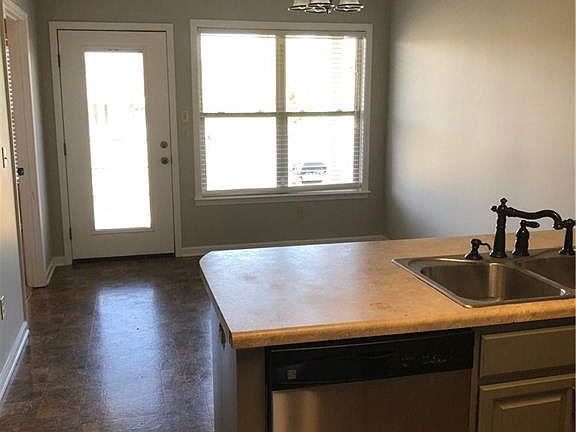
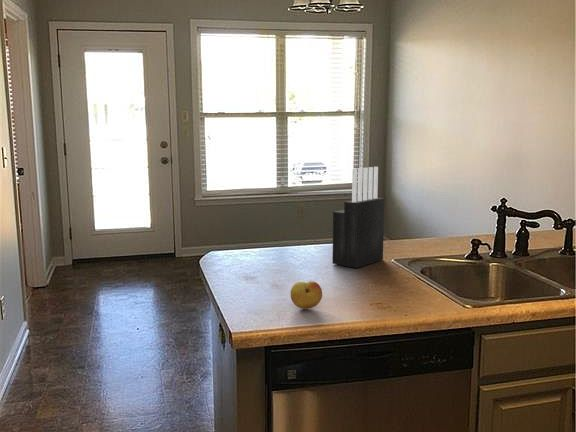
+ fruit (306, 294)
+ knife block (356, 214)
